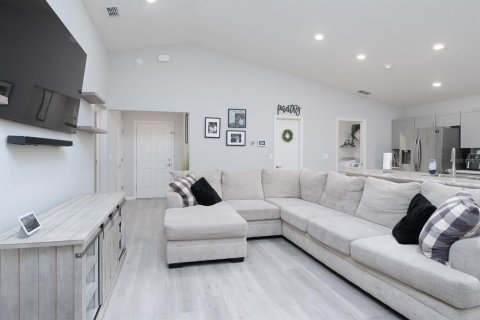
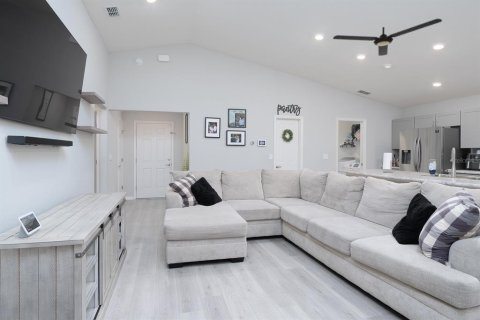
+ ceiling fan (383, 39)
